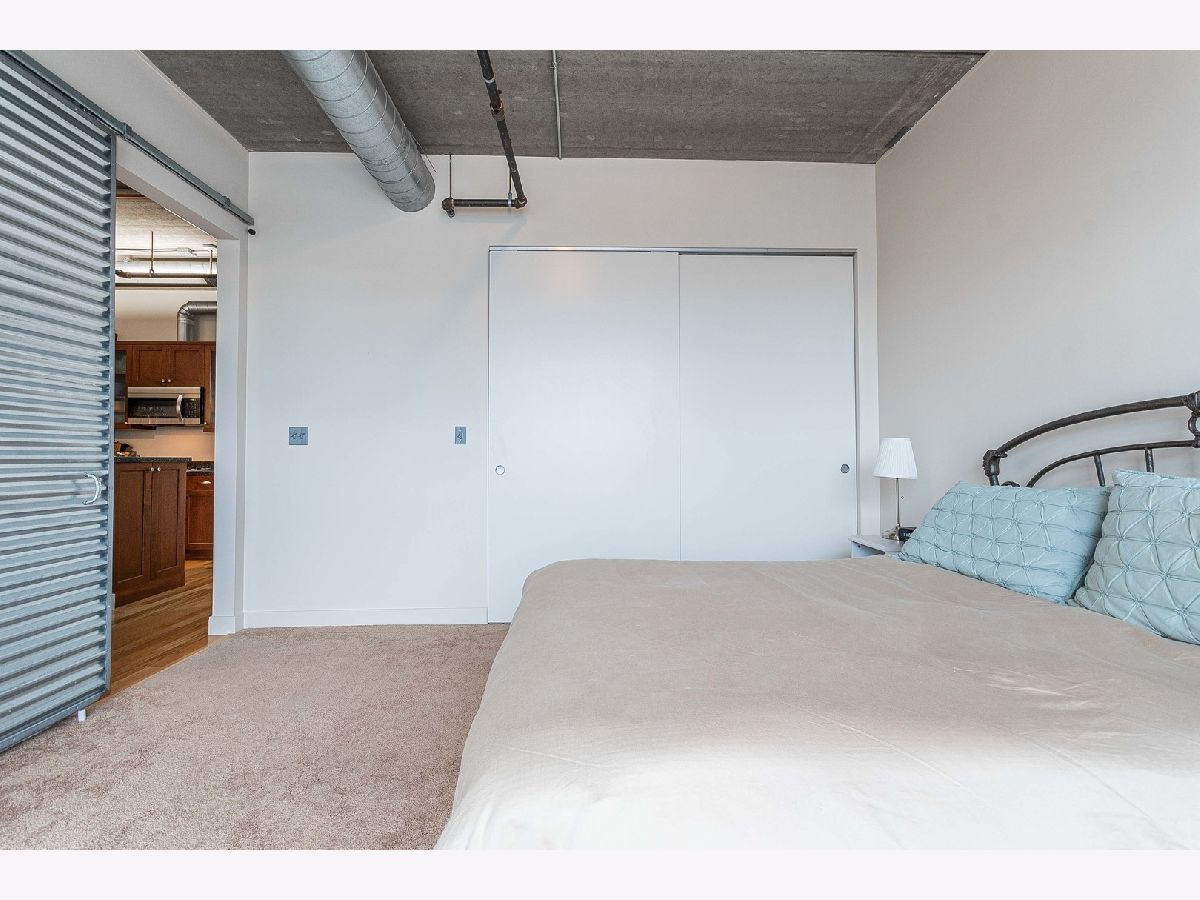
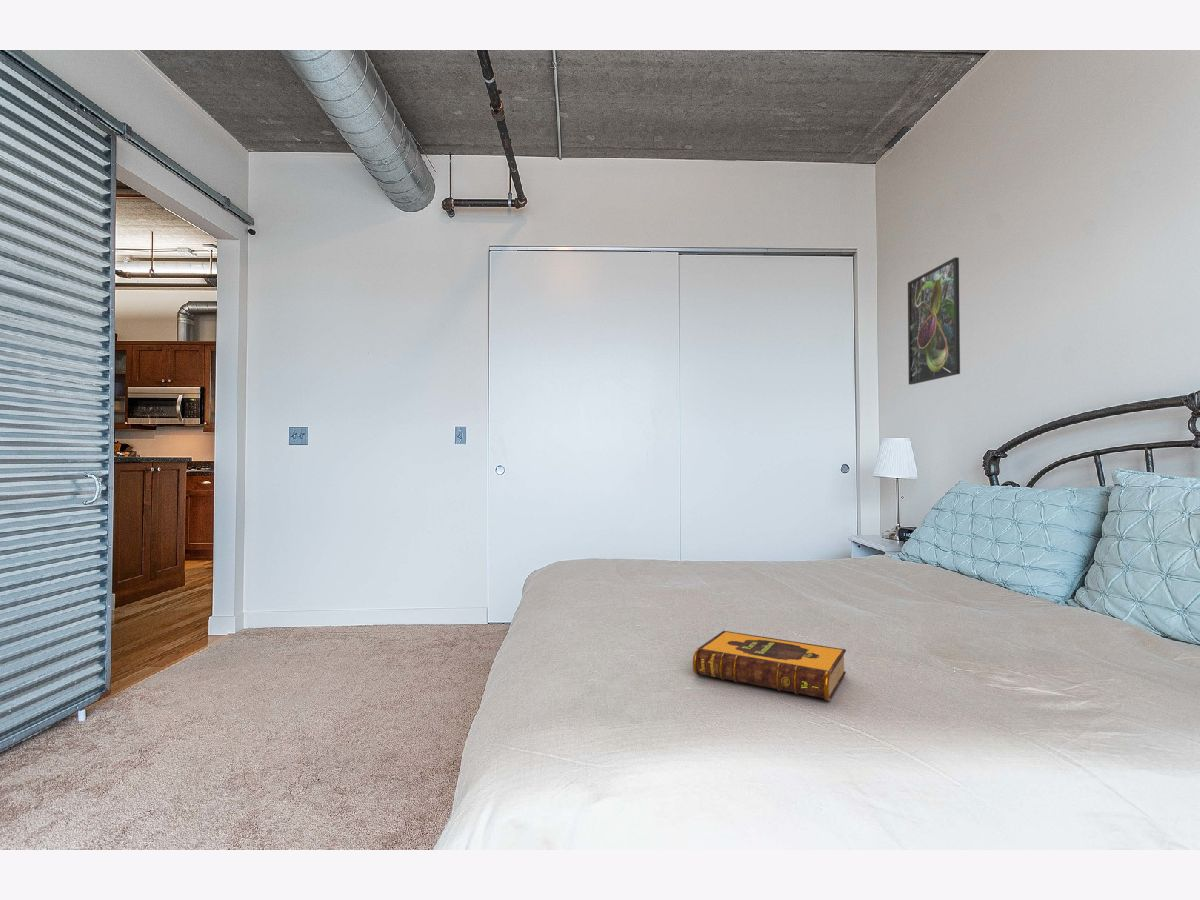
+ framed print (932, 325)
+ hardback book (769, 663)
